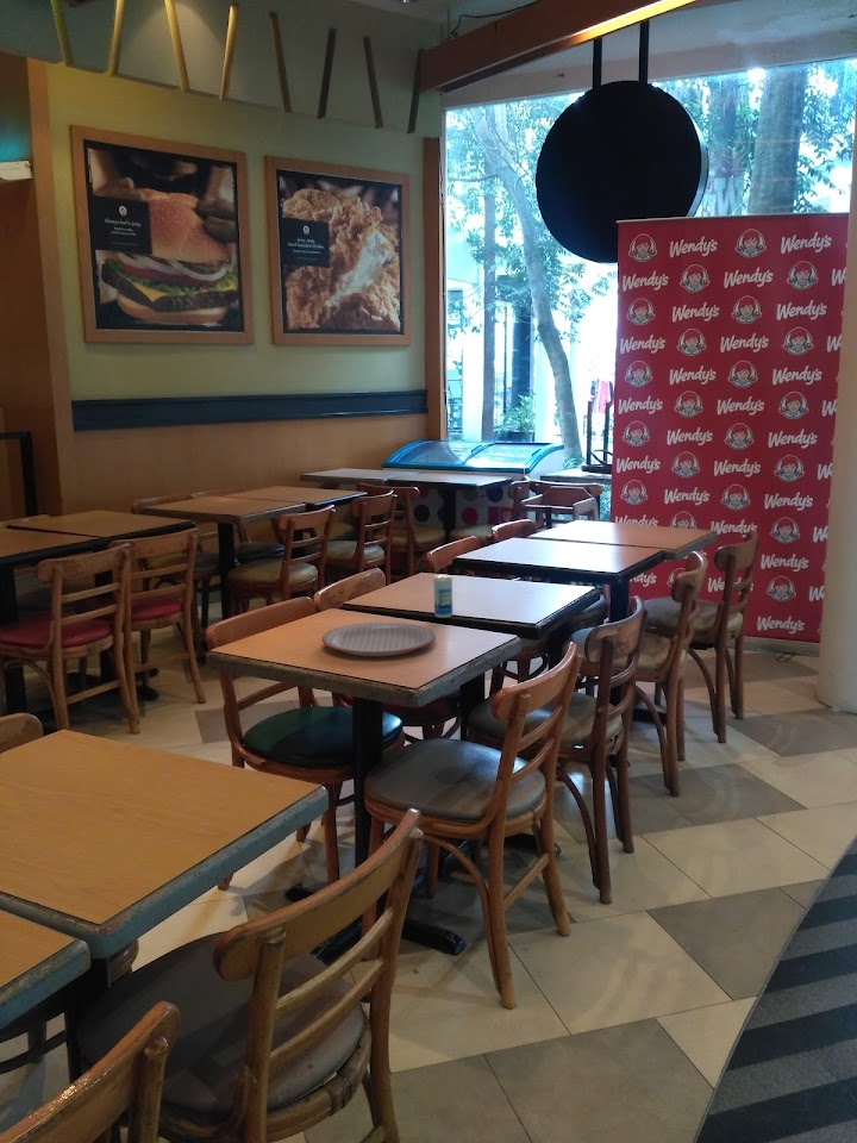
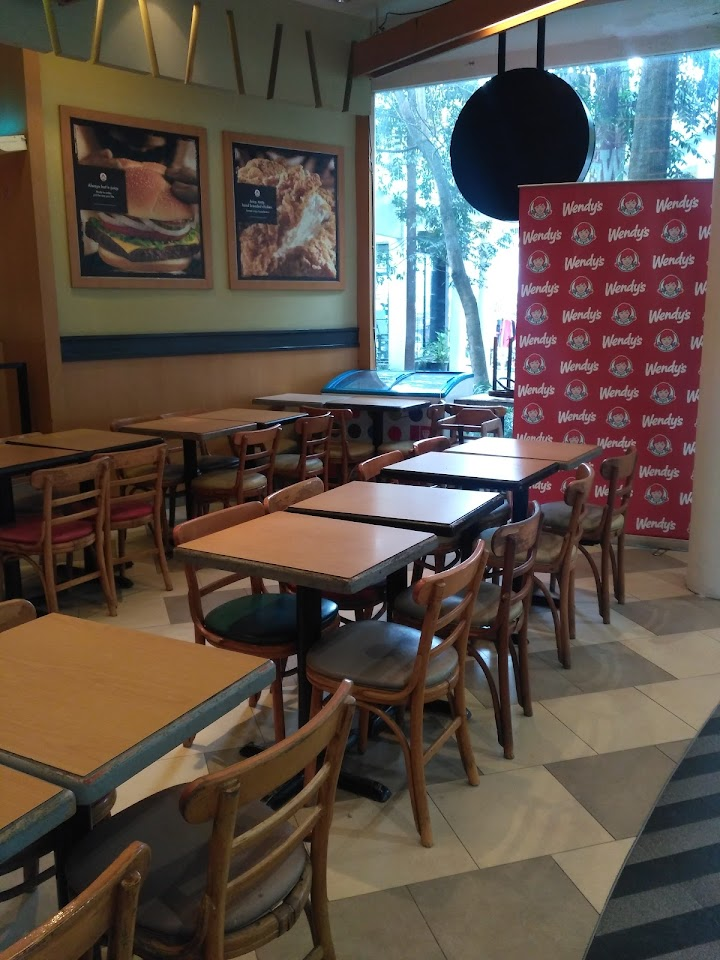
- beverage can (443, 595)
- plate (379, 641)
